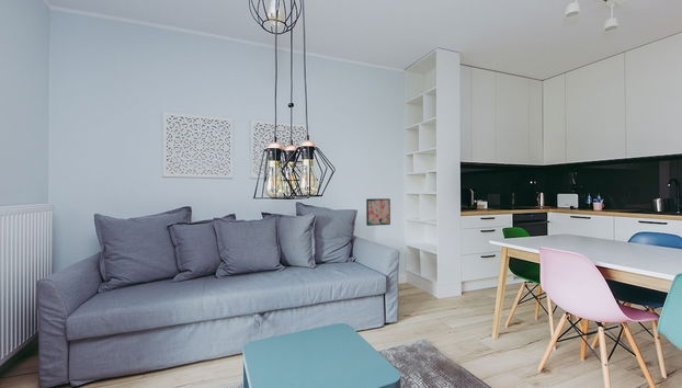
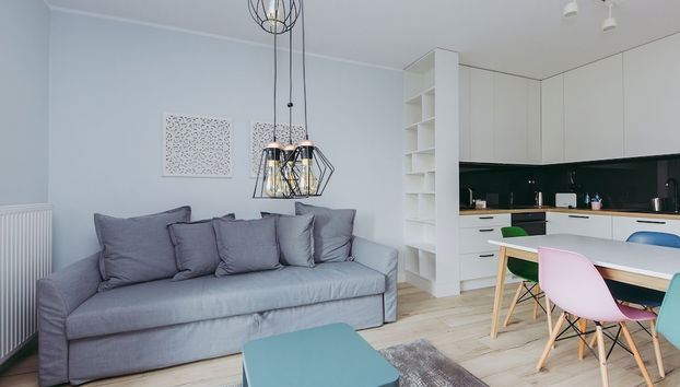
- wall art (378, 212)
